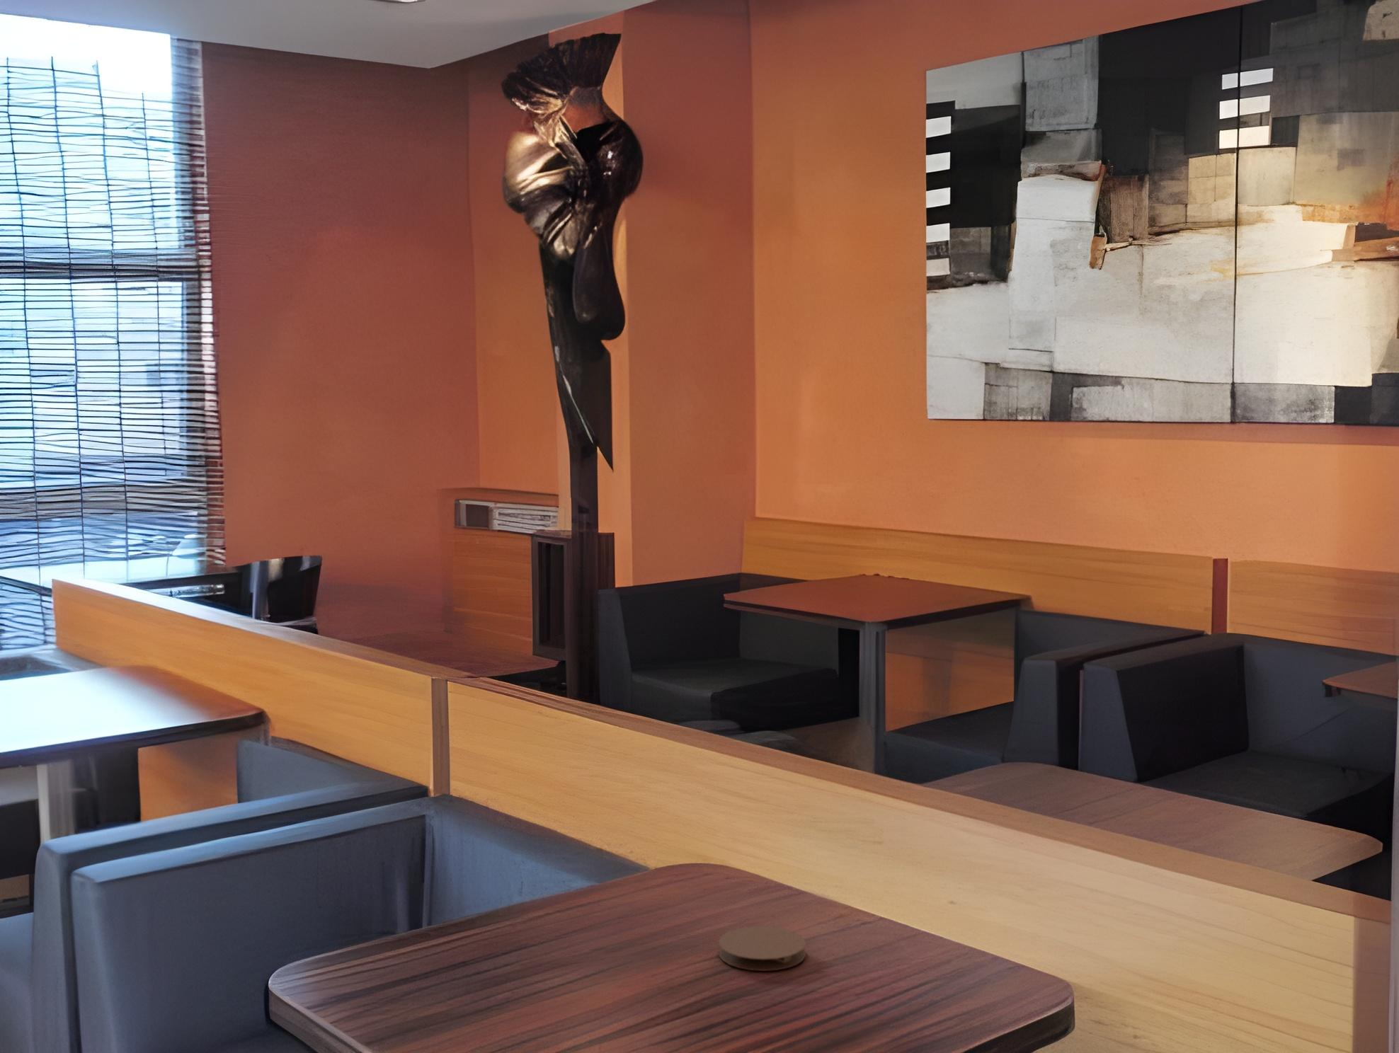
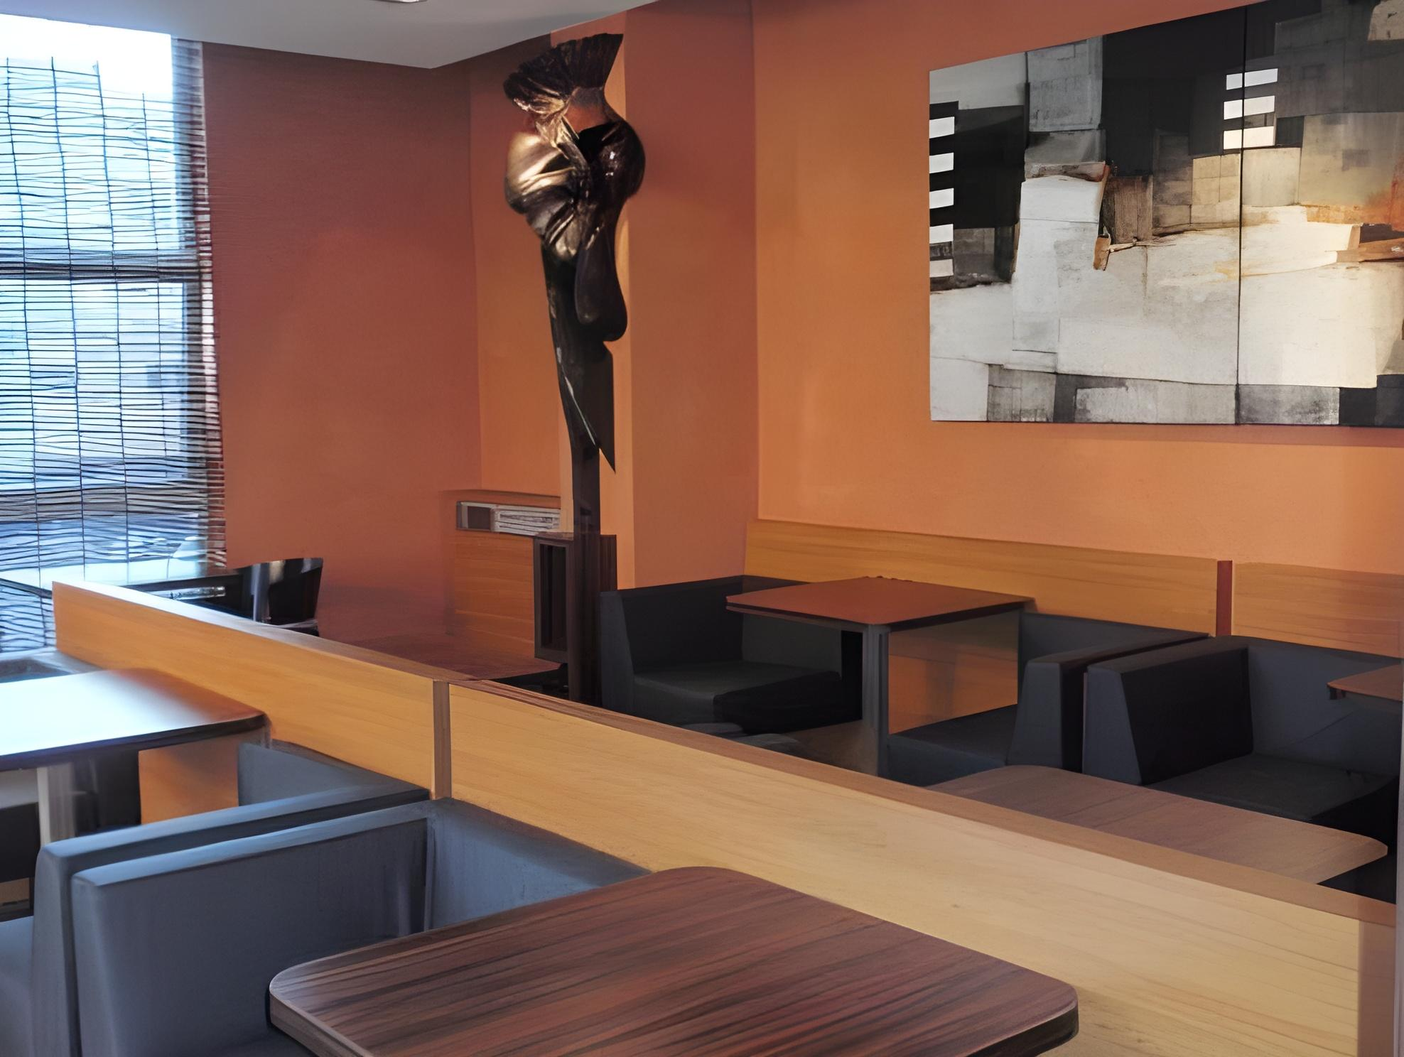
- coaster (761, 948)
